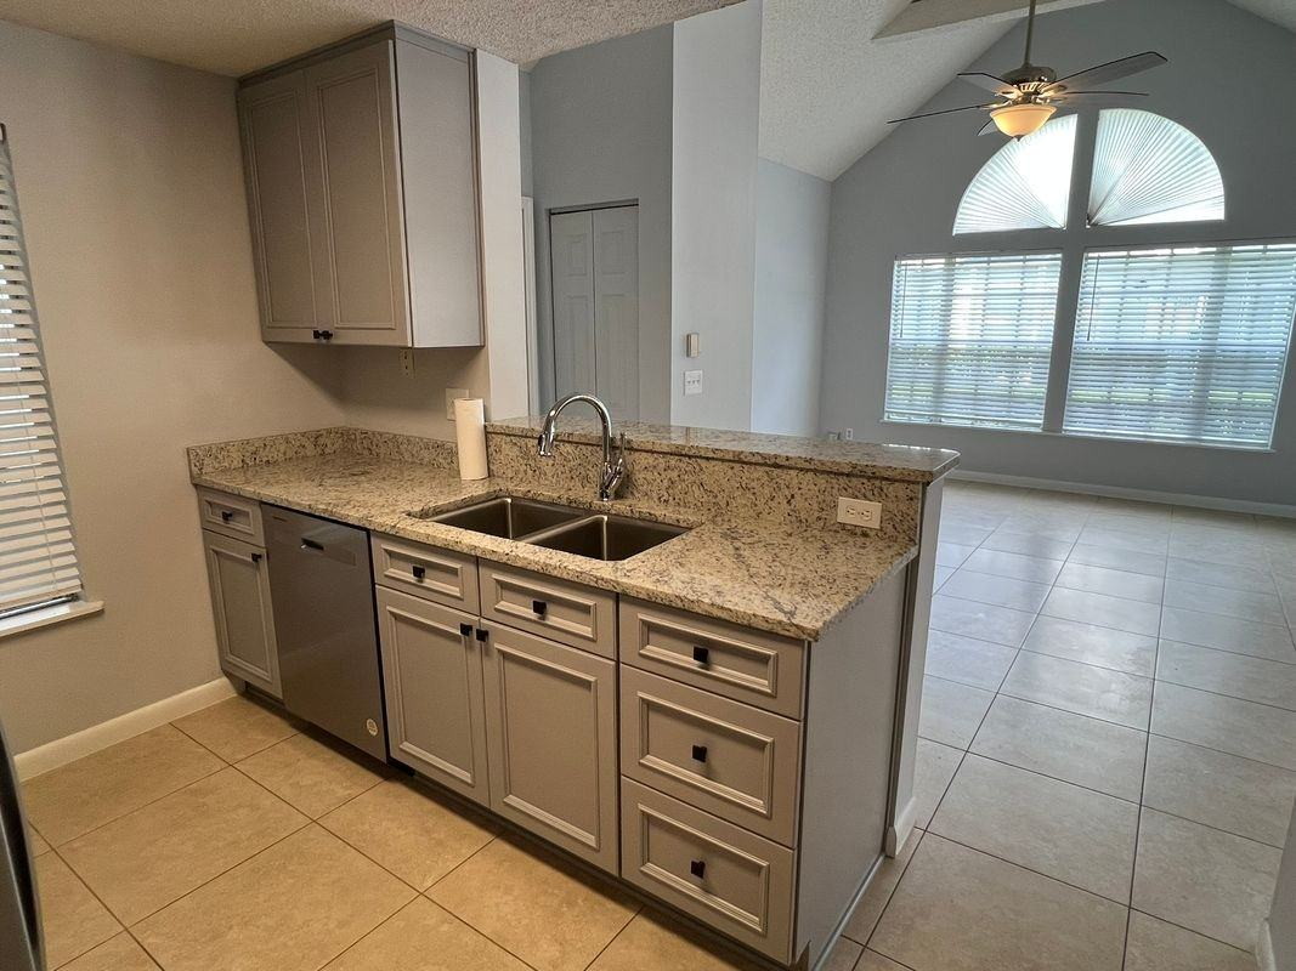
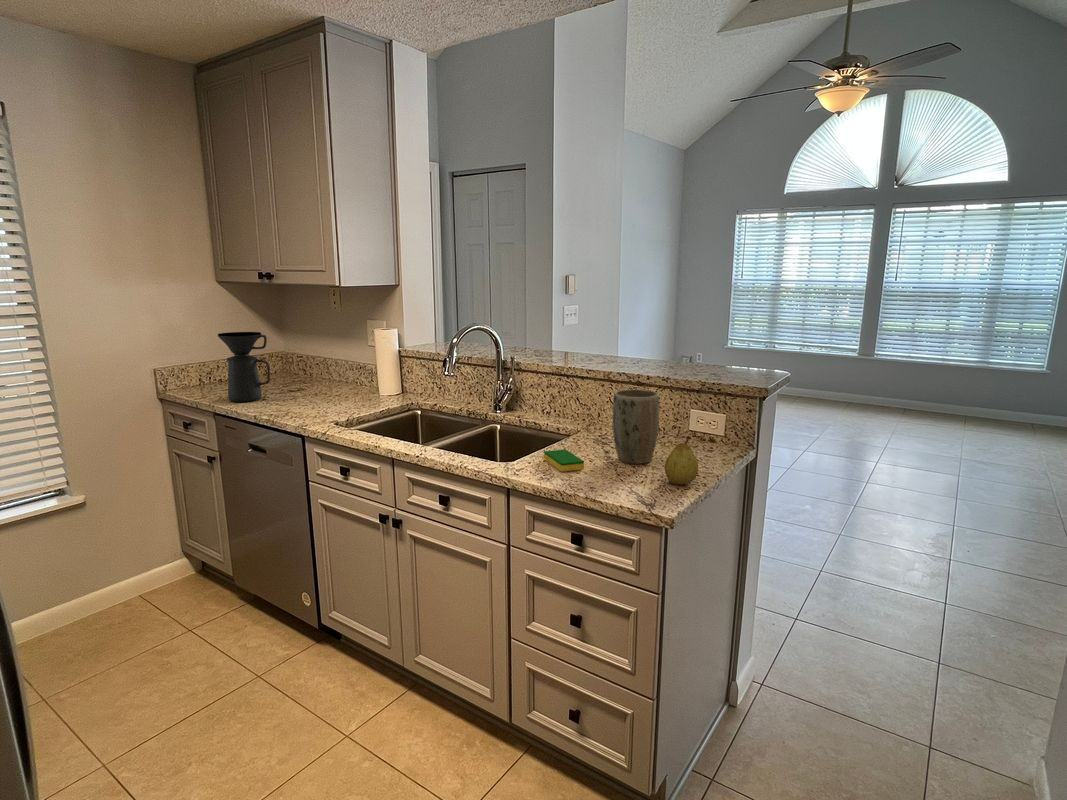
+ plant pot (635, 426)
+ dish sponge (563, 460)
+ fruit (681, 459)
+ coffee maker (242, 366)
